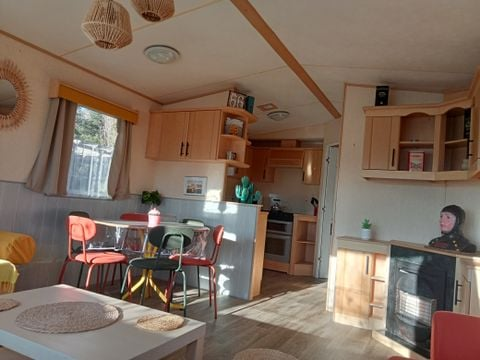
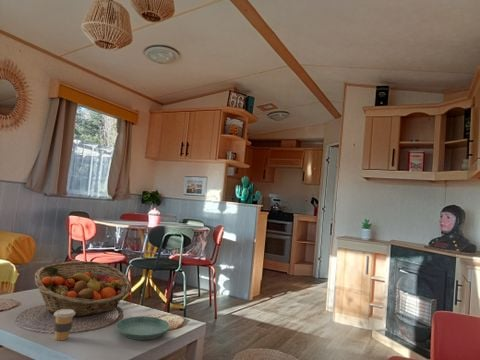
+ coffee cup (63, 324)
+ fruit basket (84, 287)
+ saucer (142, 328)
